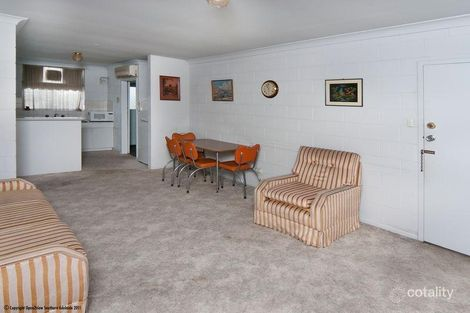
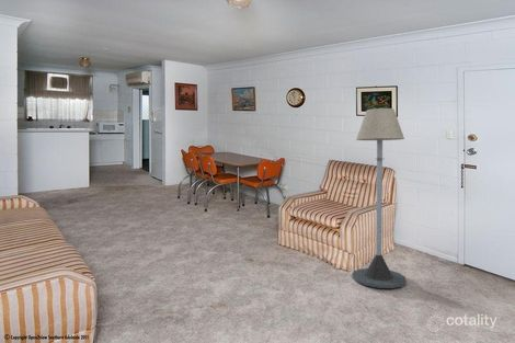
+ floor lamp (379, 195)
